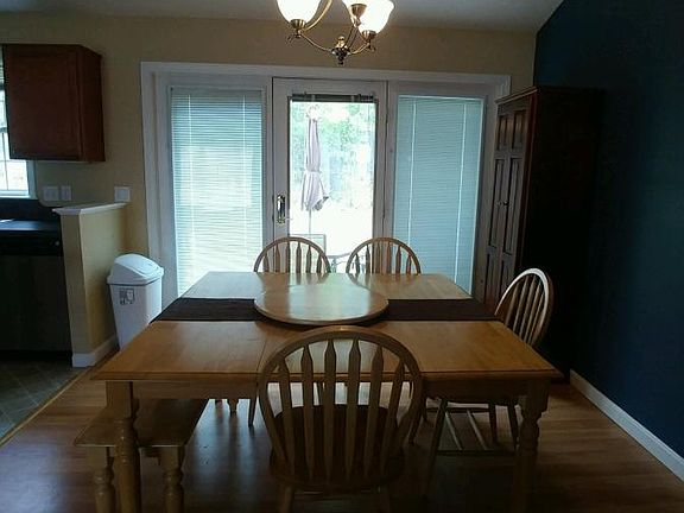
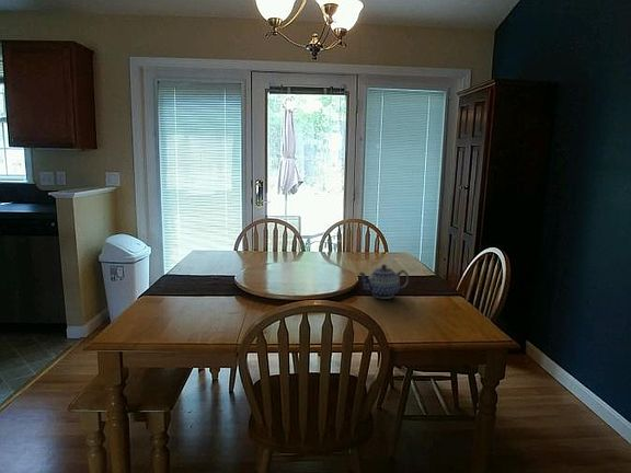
+ teapot (383, 279)
